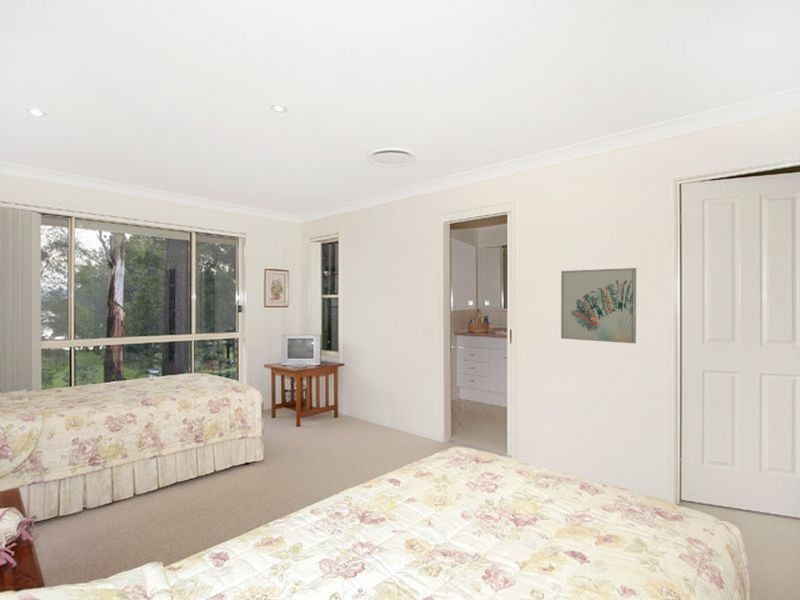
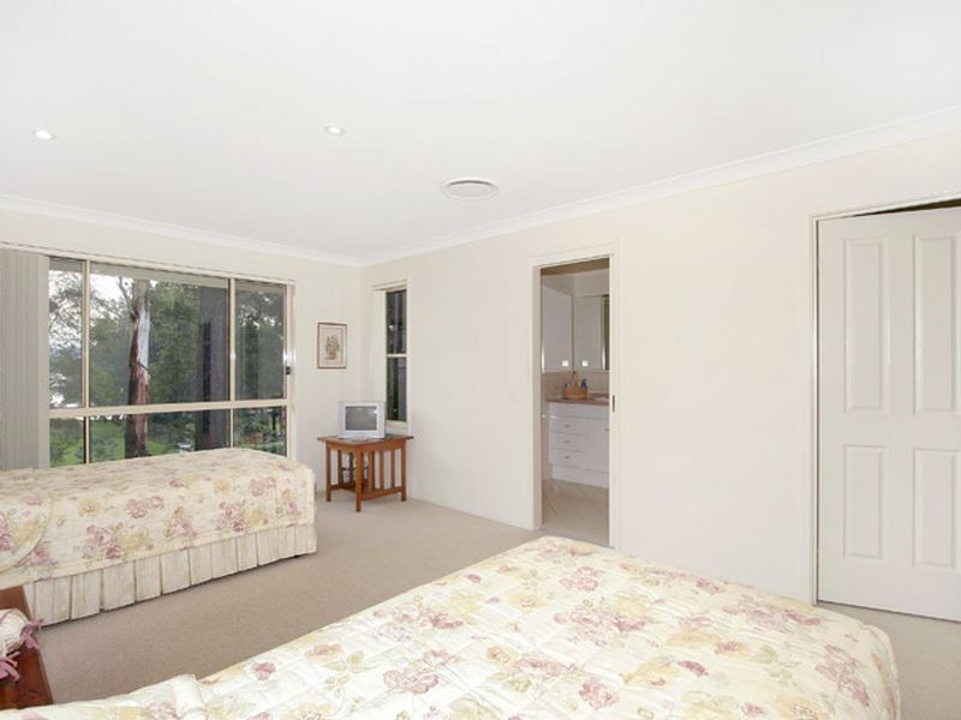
- wall art (596, 305)
